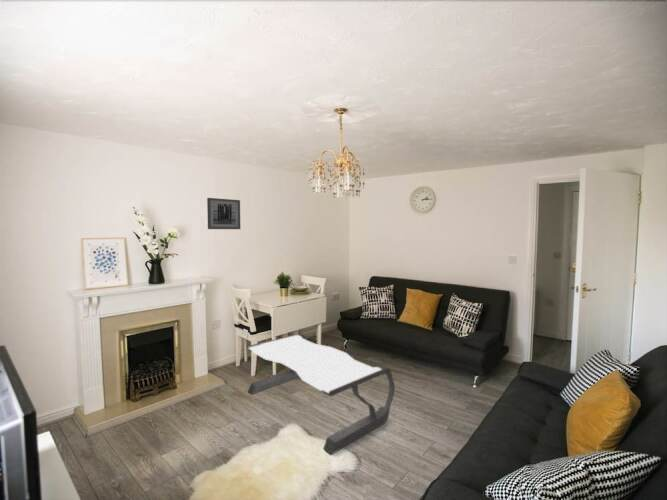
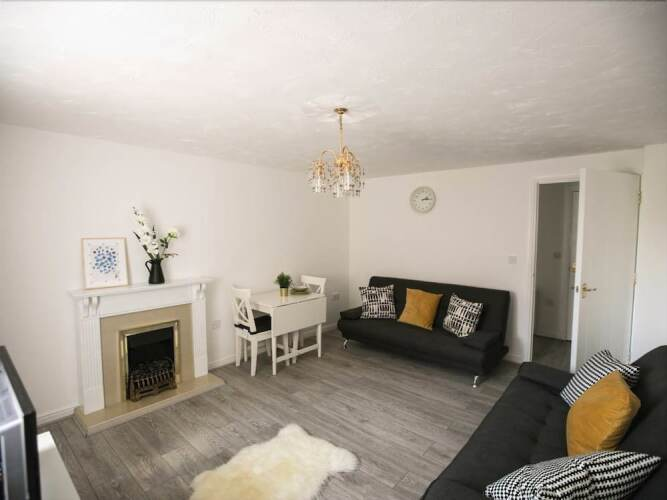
- coffee table (315, 379)
- wall art (224, 214)
